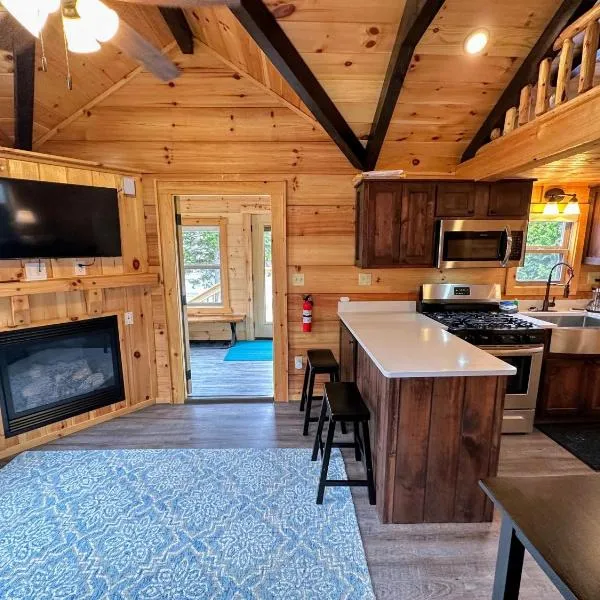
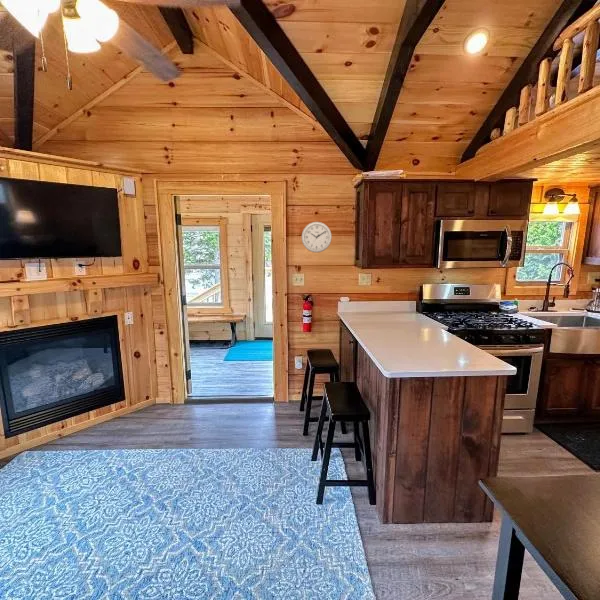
+ wall clock (316, 237)
